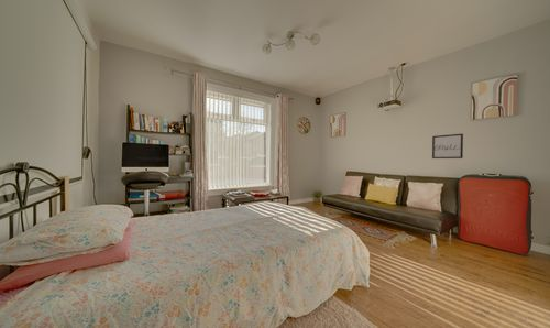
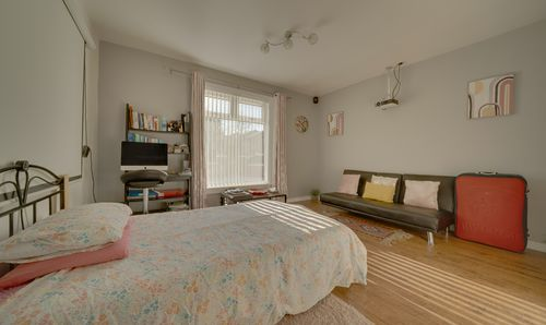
- wall art (447, 146)
